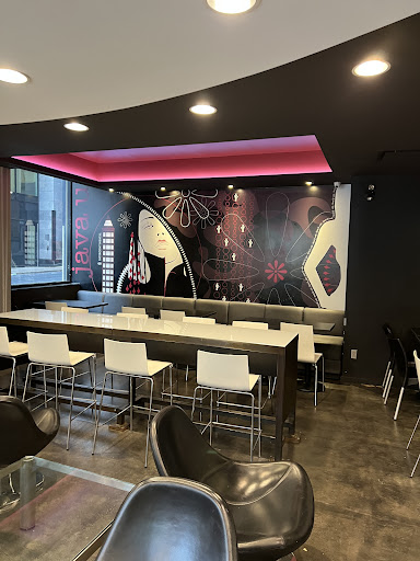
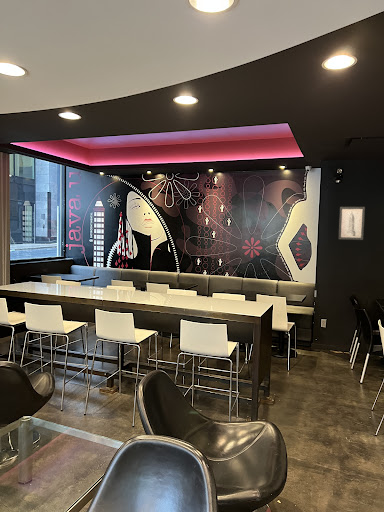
+ wall art (351, 223)
